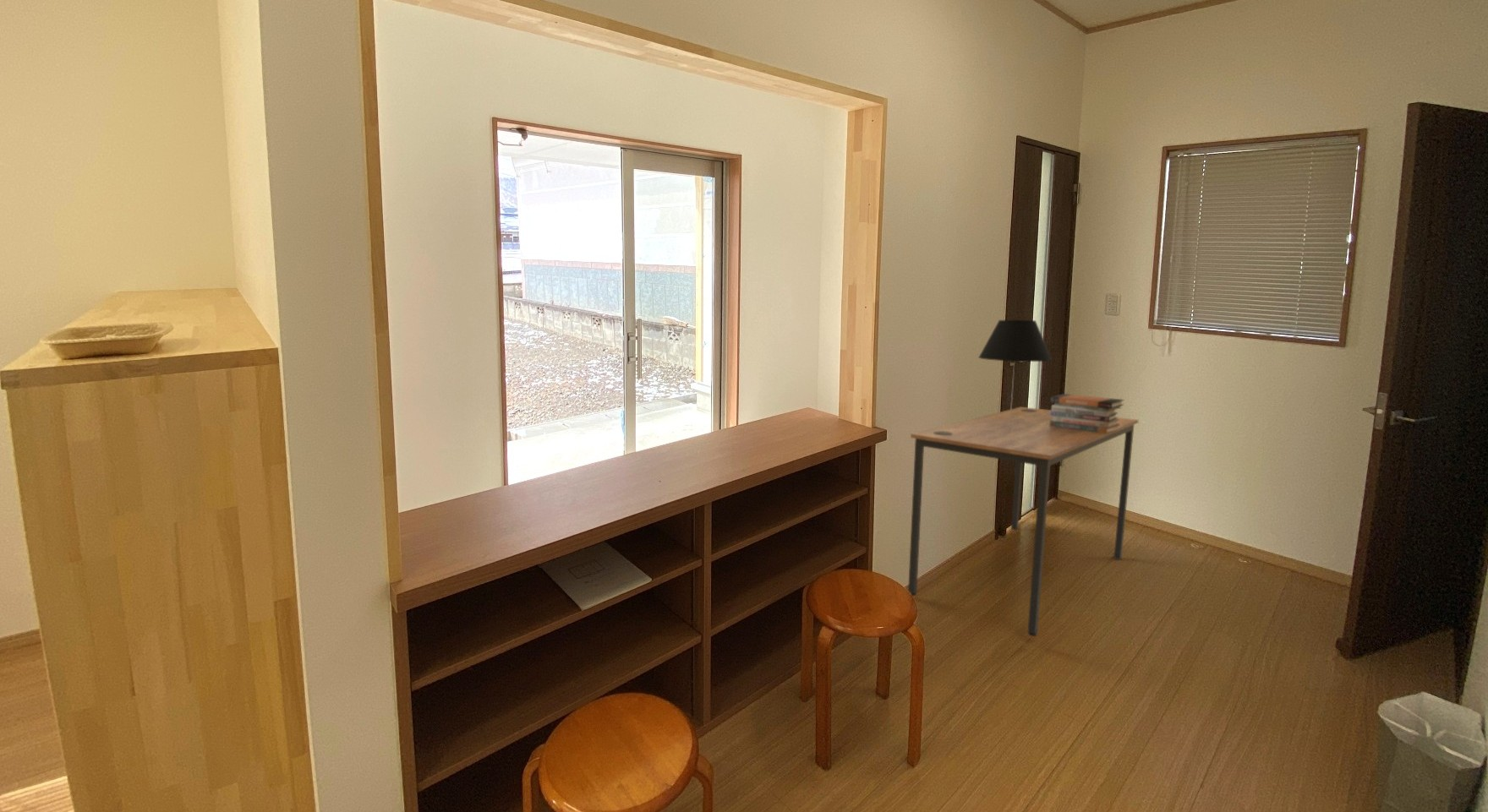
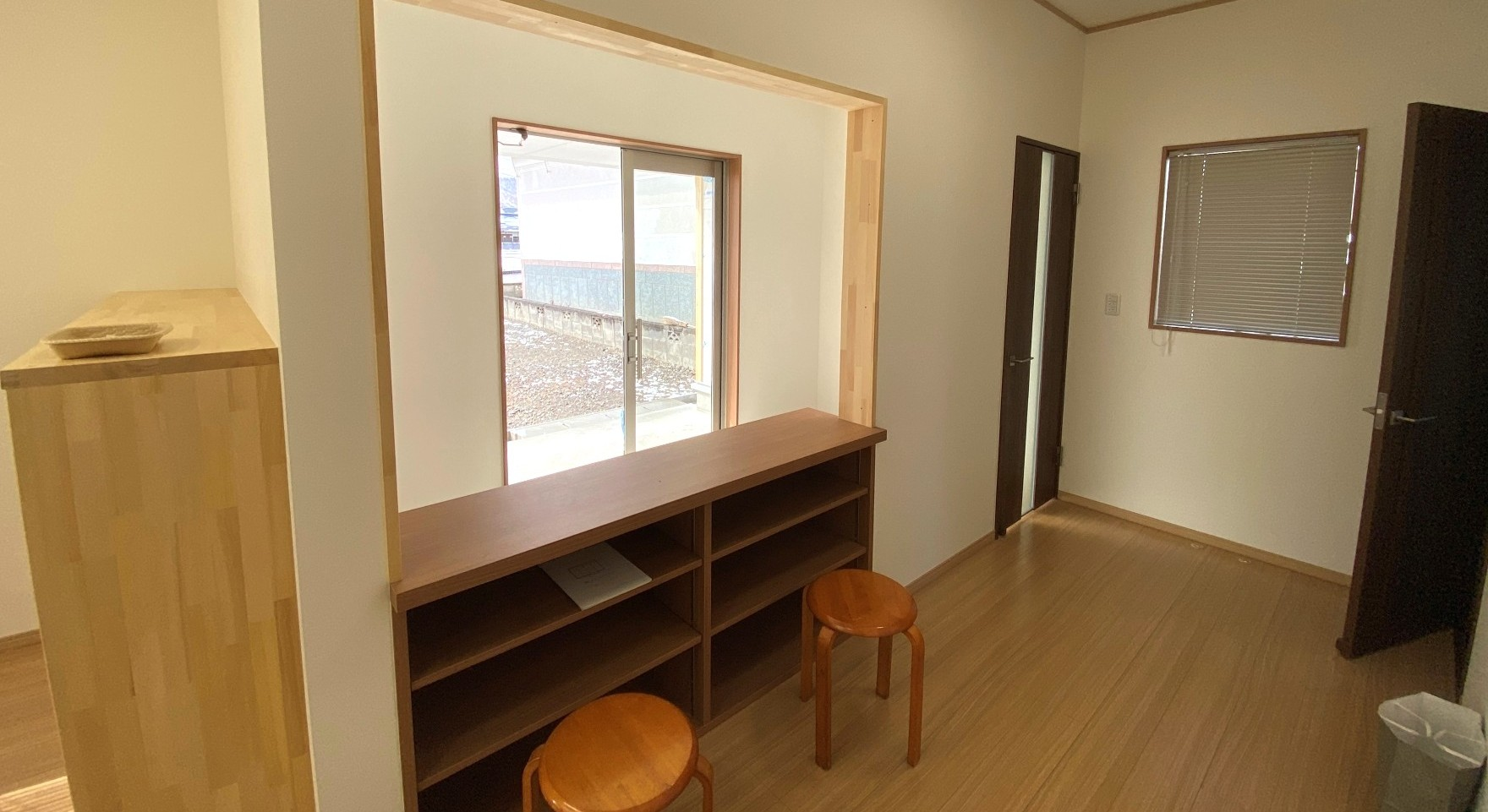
- table lamp (1013, 375)
- book stack (1085, 412)
- desk (1020, 499)
